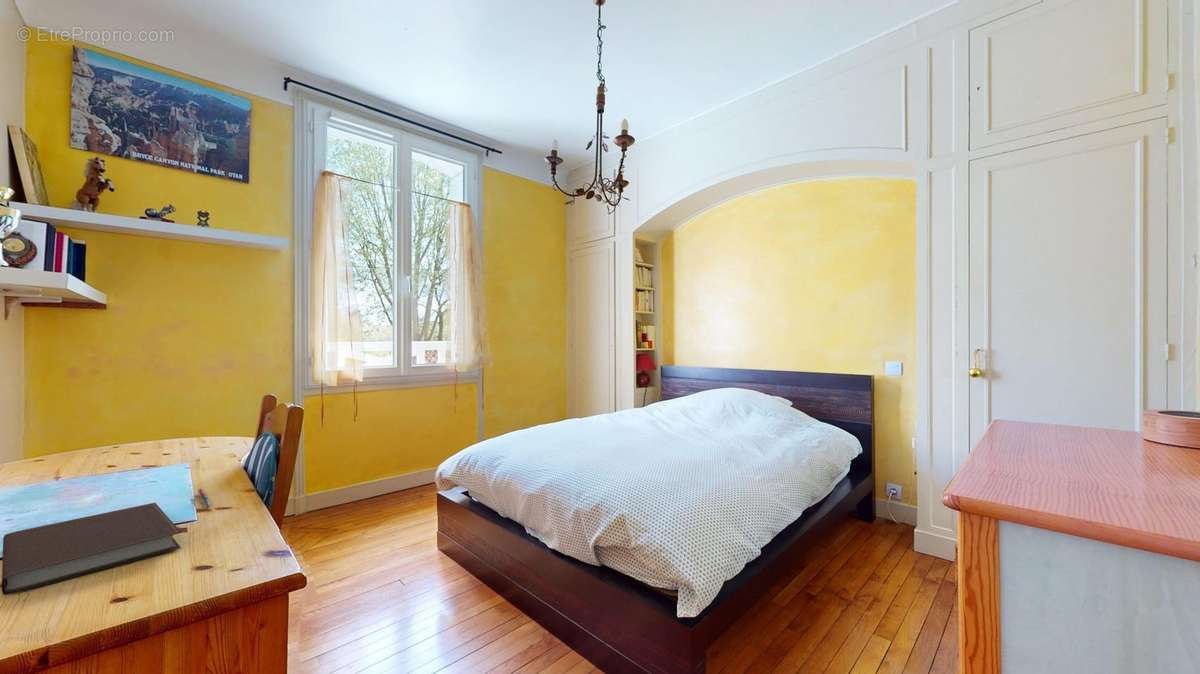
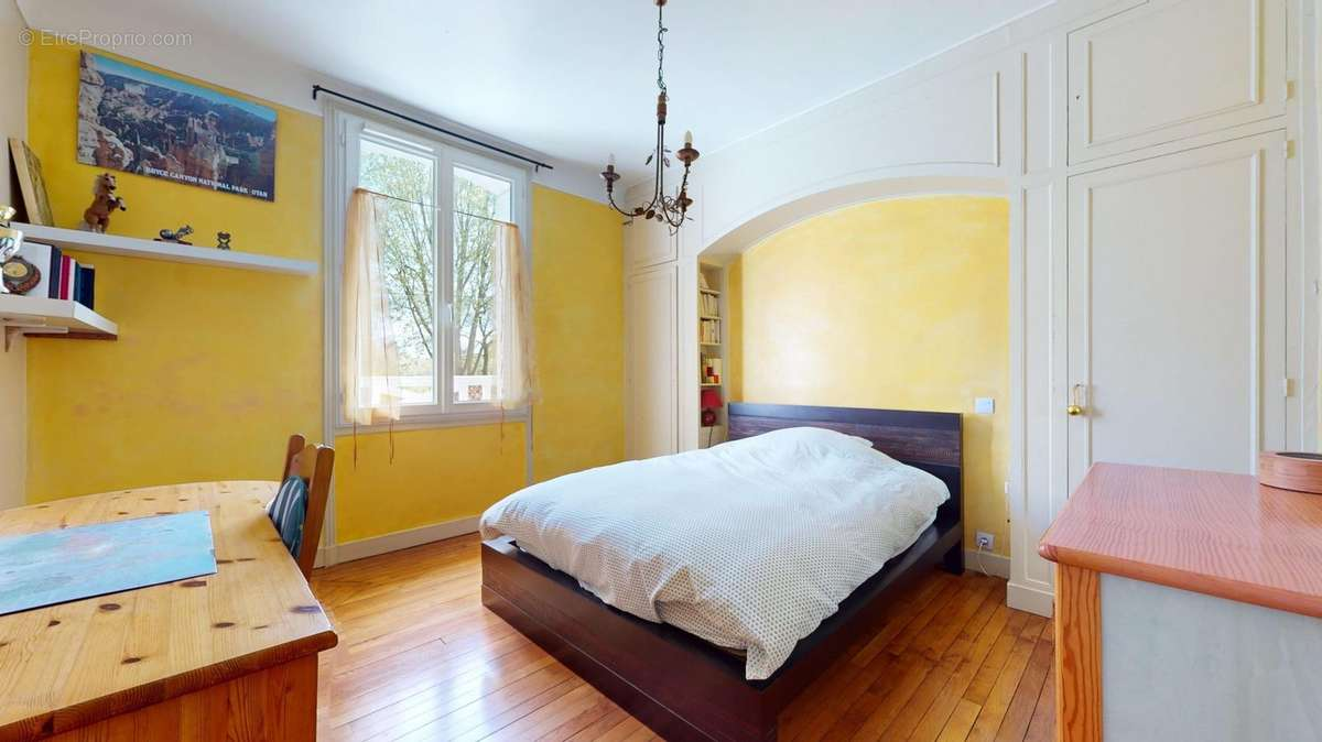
- pen (204, 496)
- notebook (92, 540)
